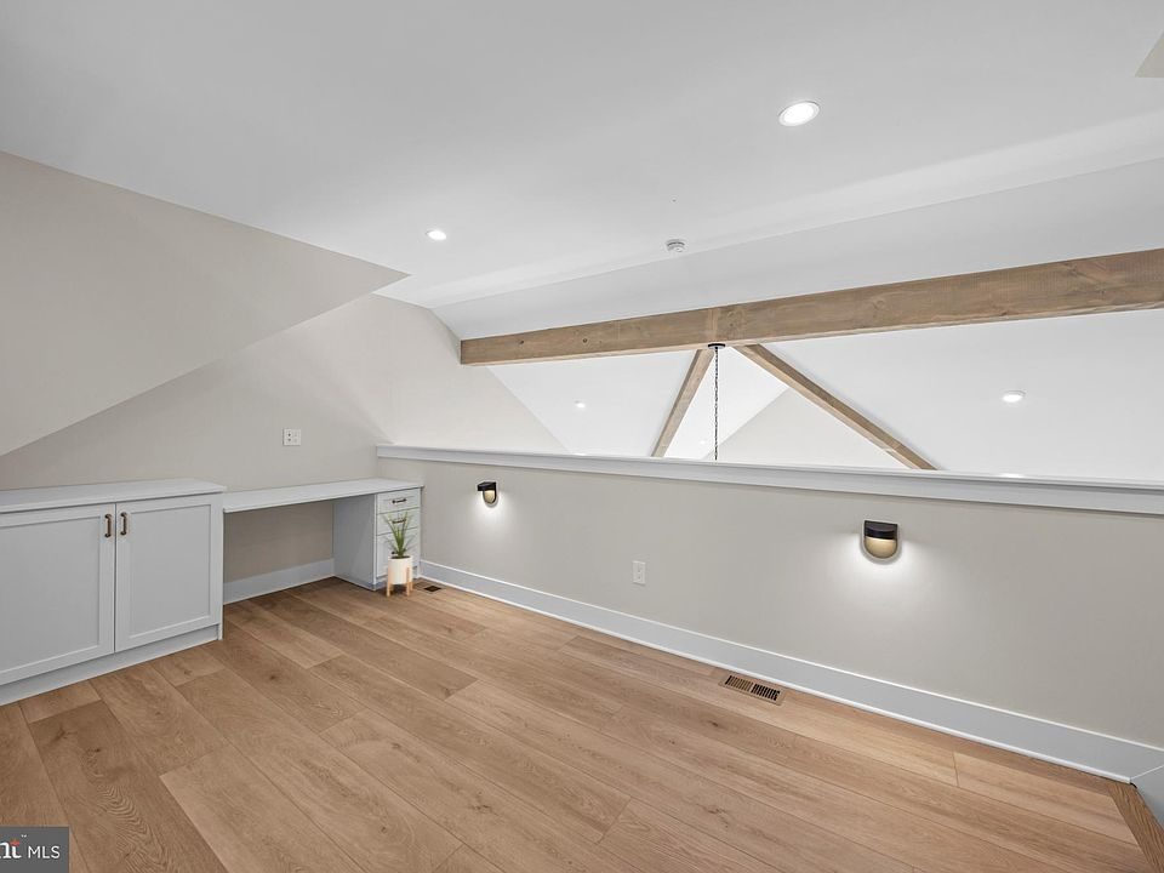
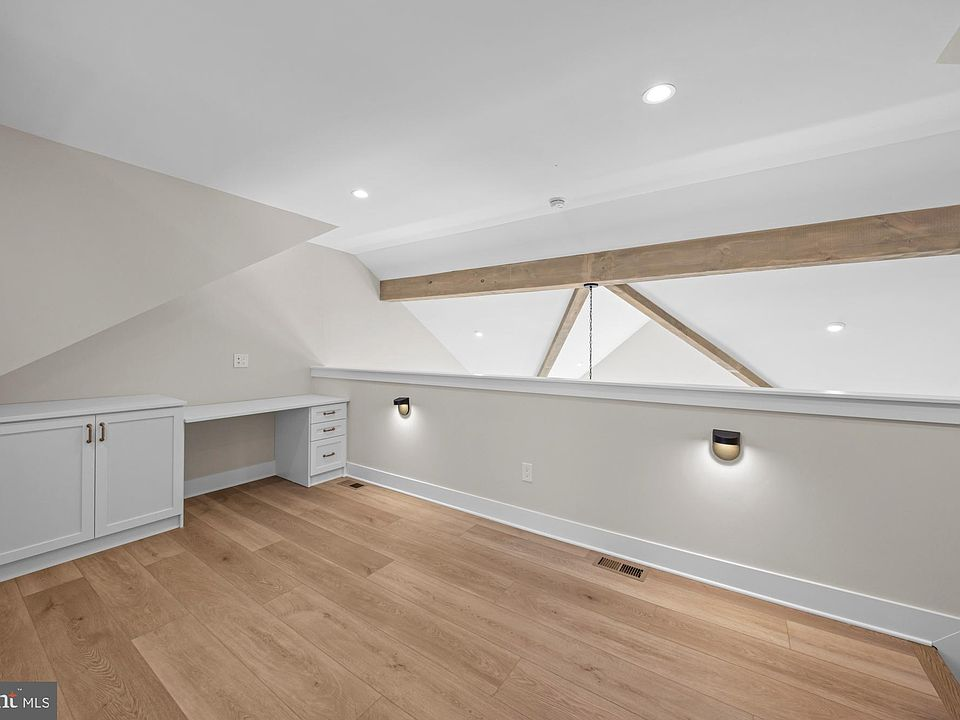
- house plant (400, 544)
